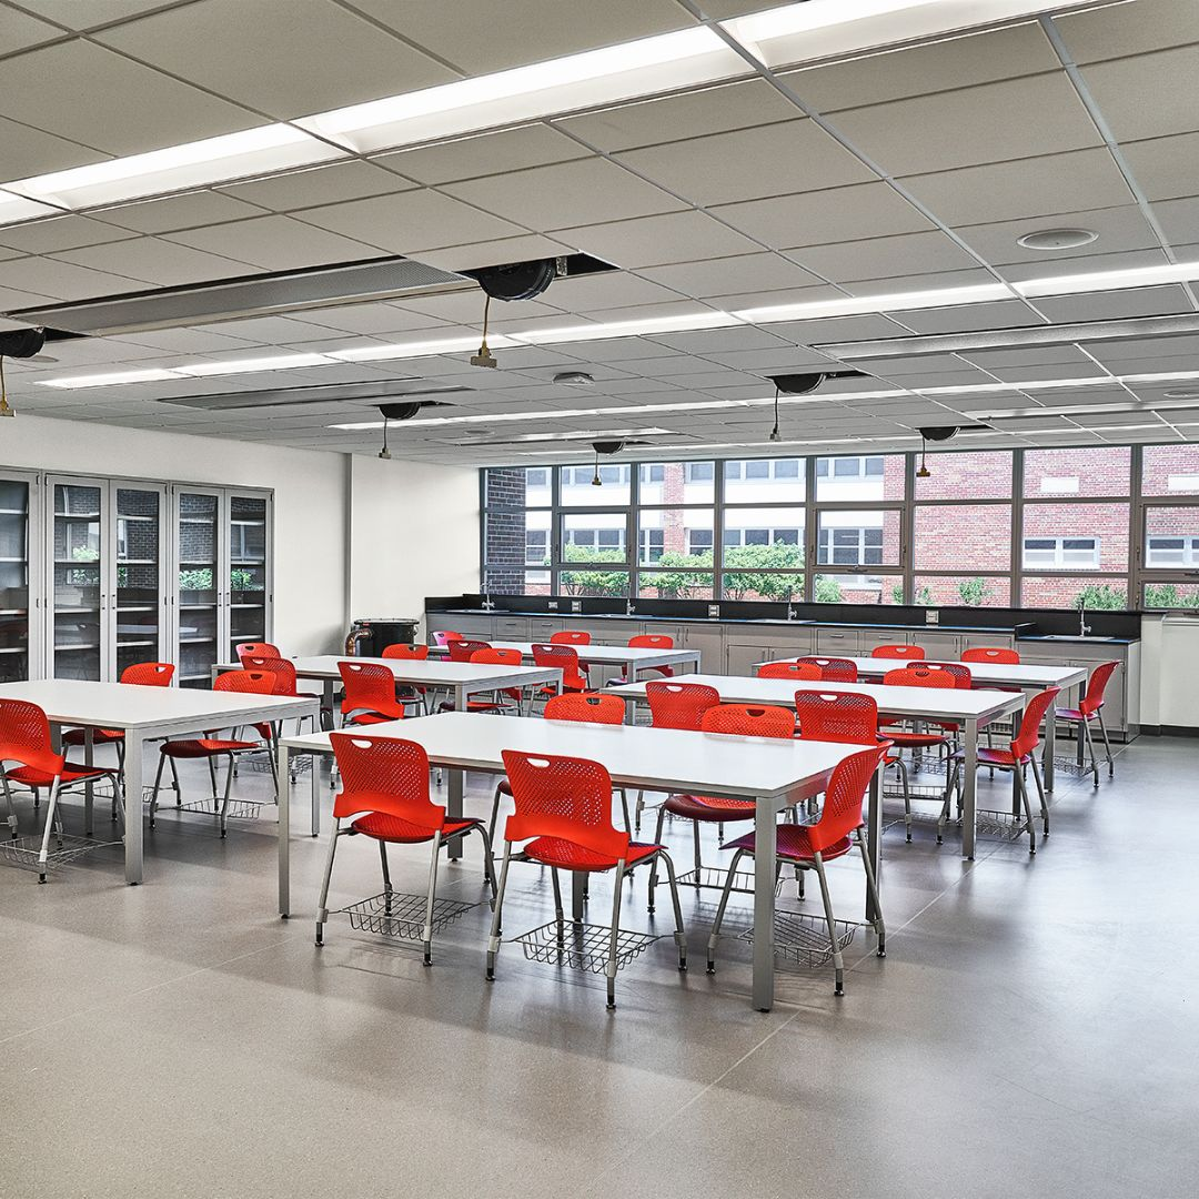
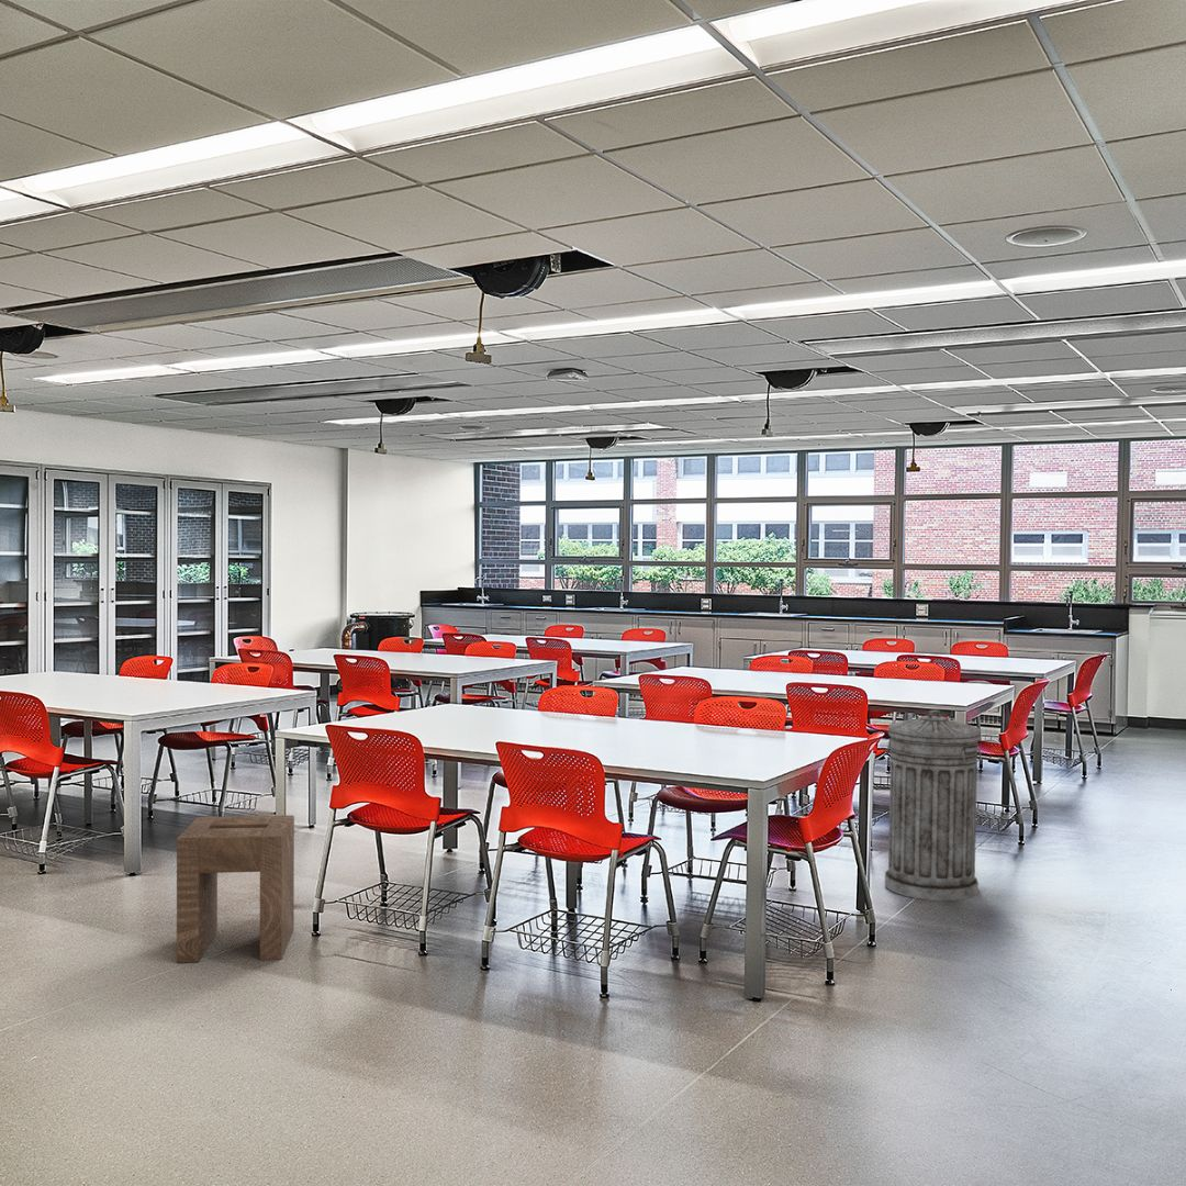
+ stool (237, 871)
+ trash can (932, 799)
